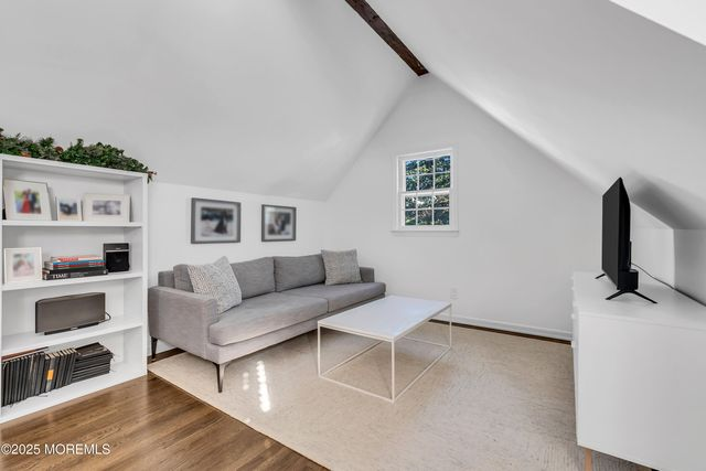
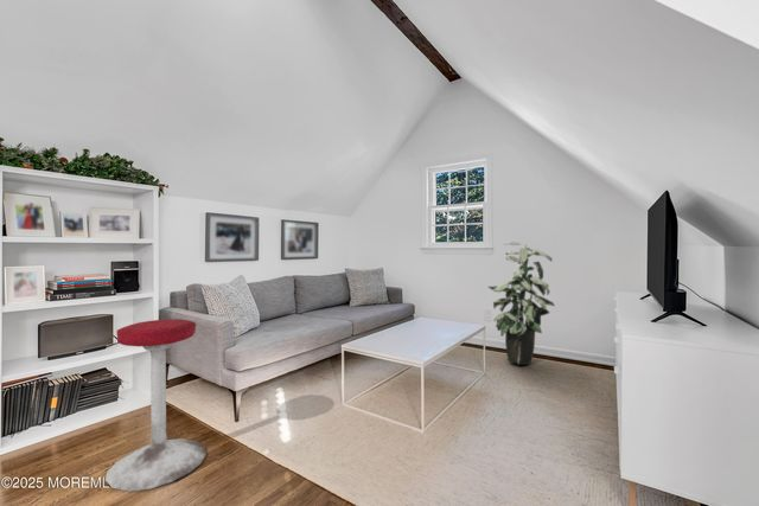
+ stool (159, 393)
+ indoor plant (518, 301)
